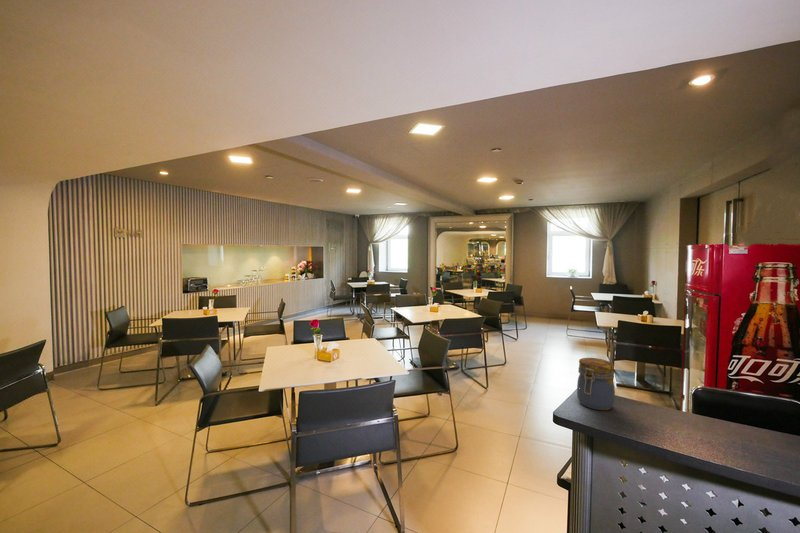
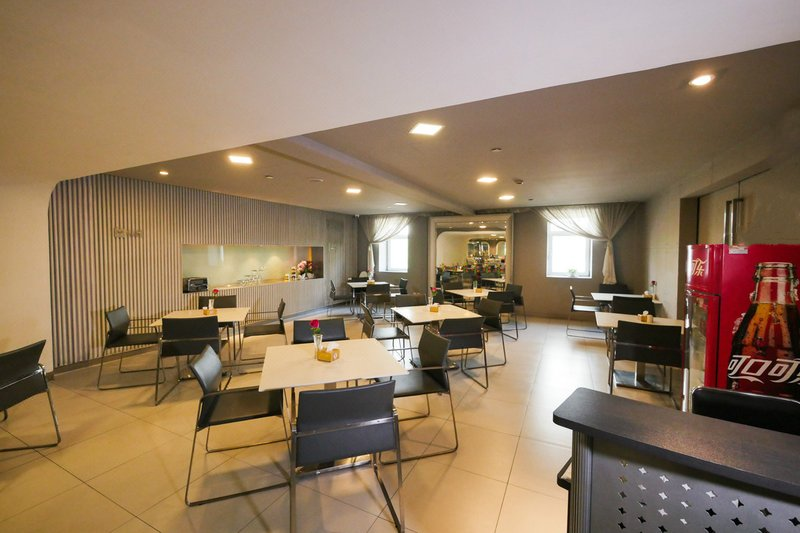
- jar (594, 382)
